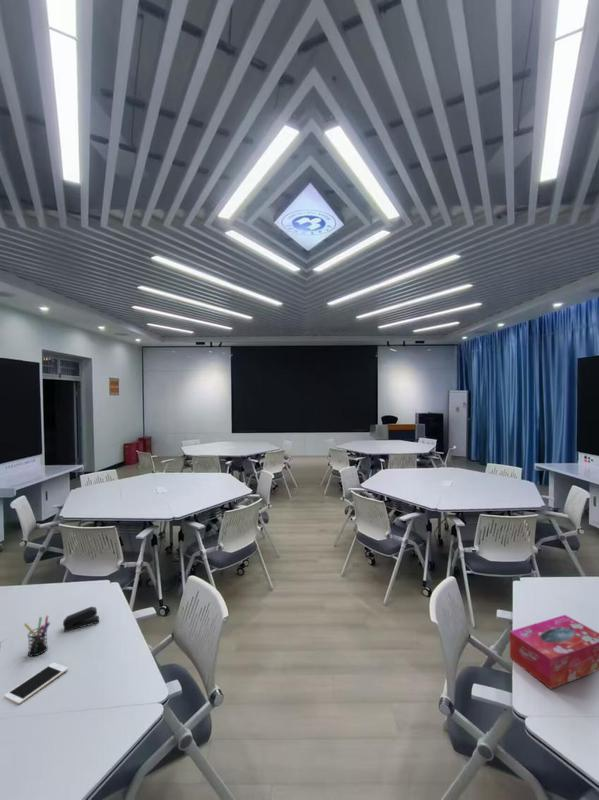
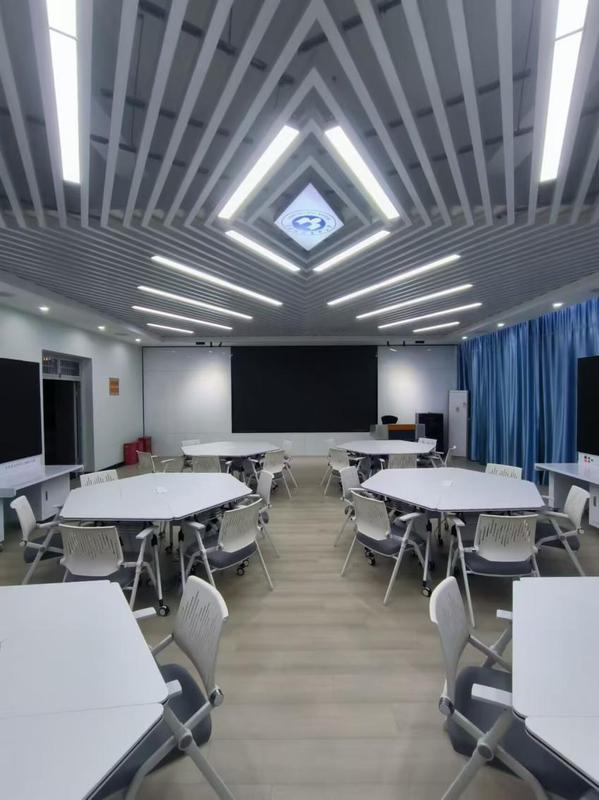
- tissue box (558, 648)
- cell phone (37, 681)
- pen holder (39, 633)
- stapler (81, 617)
